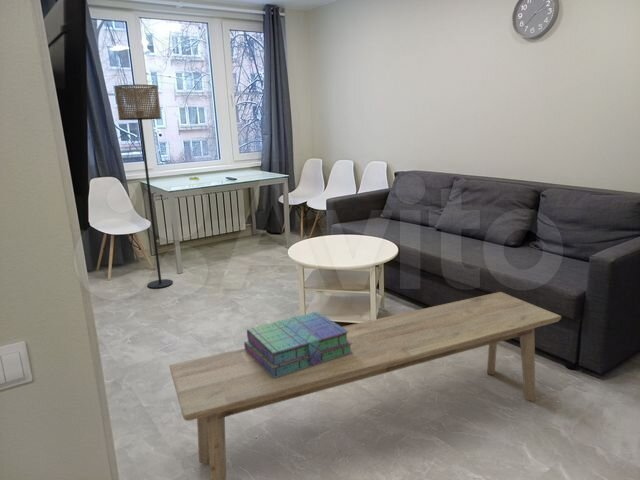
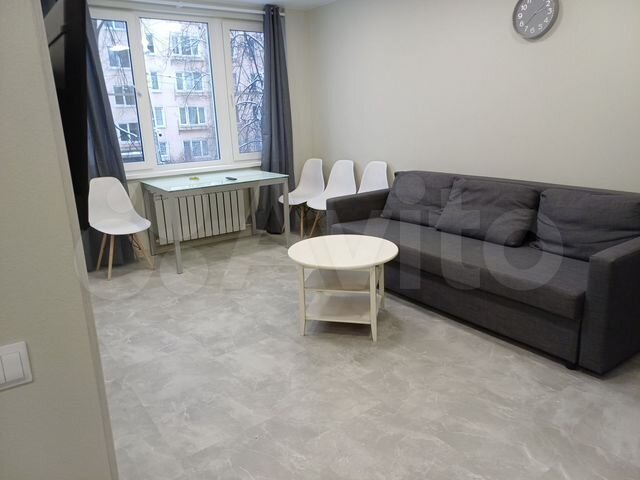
- bench (379, 374)
- floor lamp (149, 190)
- stack of books (297, 340)
